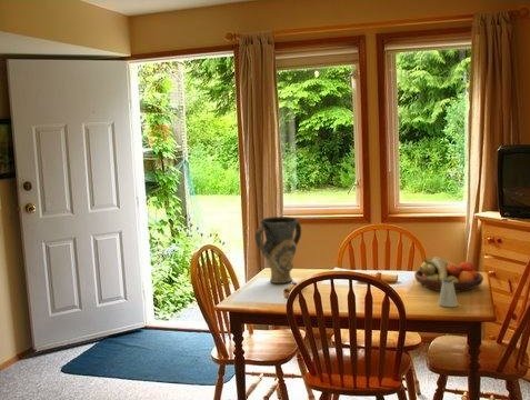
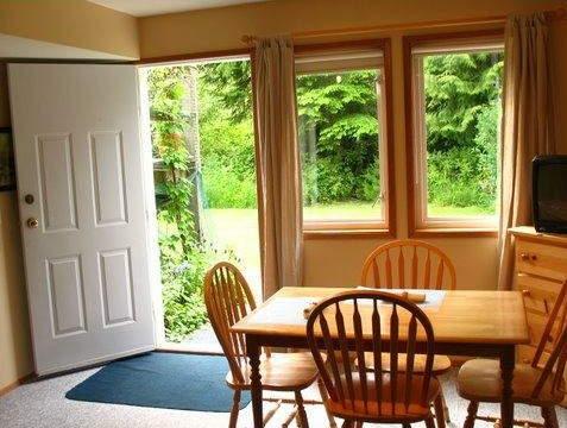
- fruit bowl (448, 271)
- vase (280, 250)
- saltshaker (448, 291)
